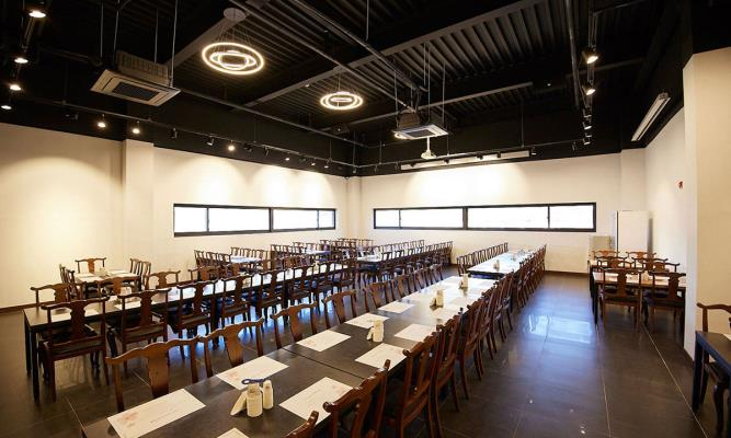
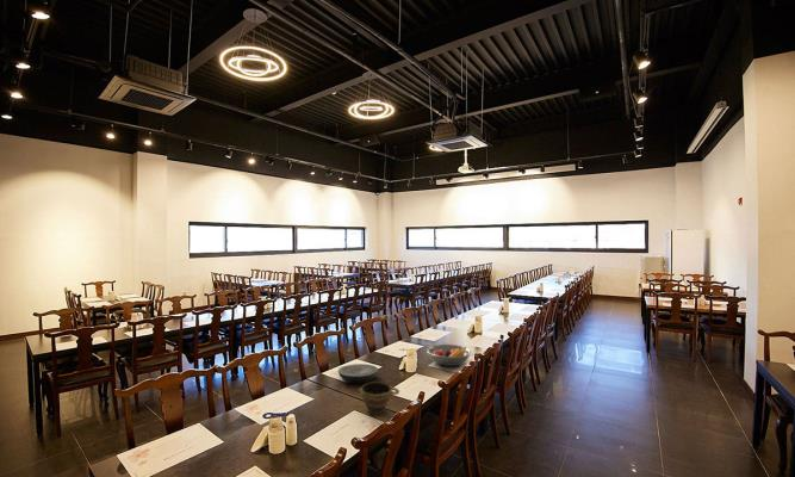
+ bowl (377, 398)
+ fruit bowl (448, 354)
+ plate (358, 373)
